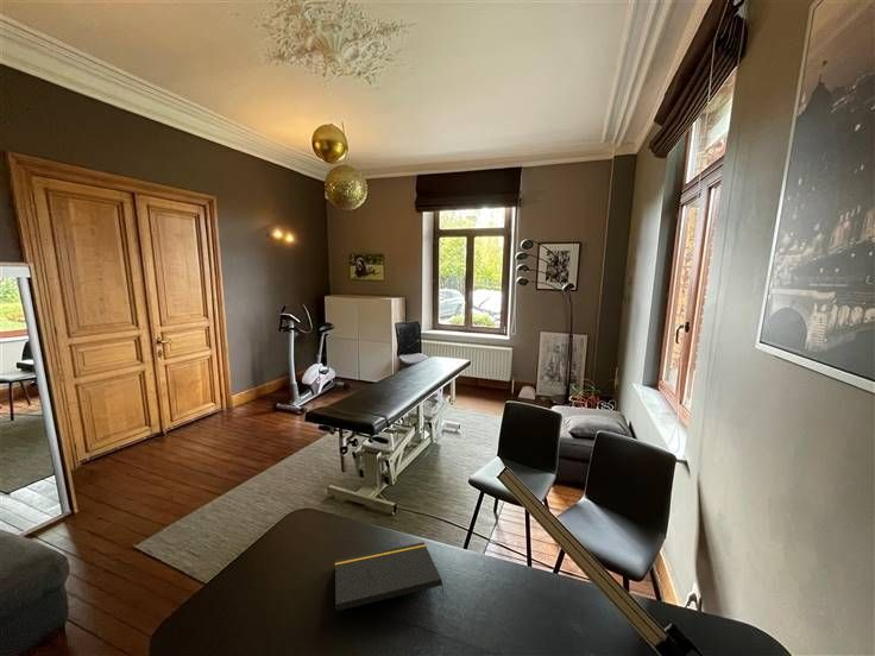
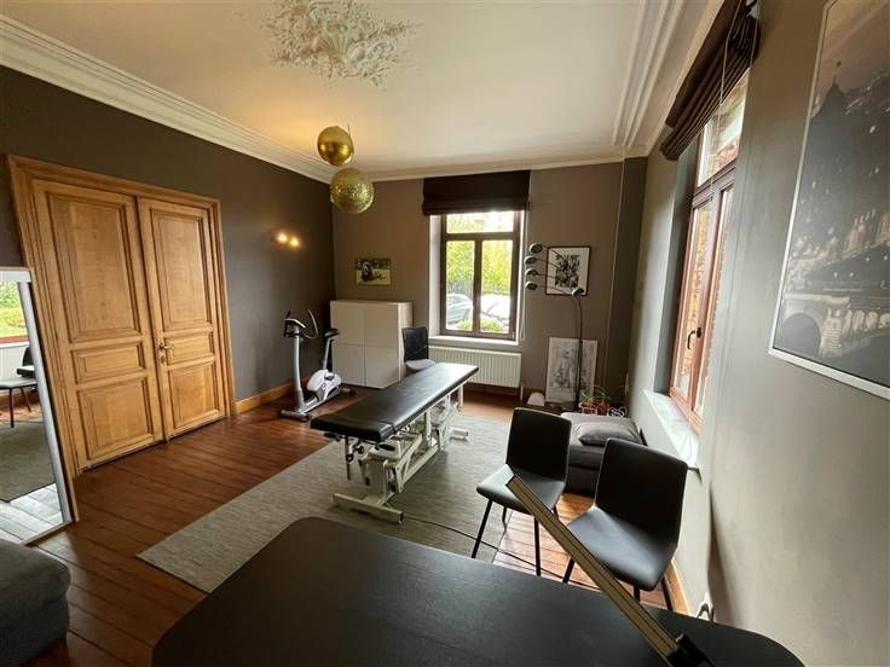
- notepad (385, 572)
